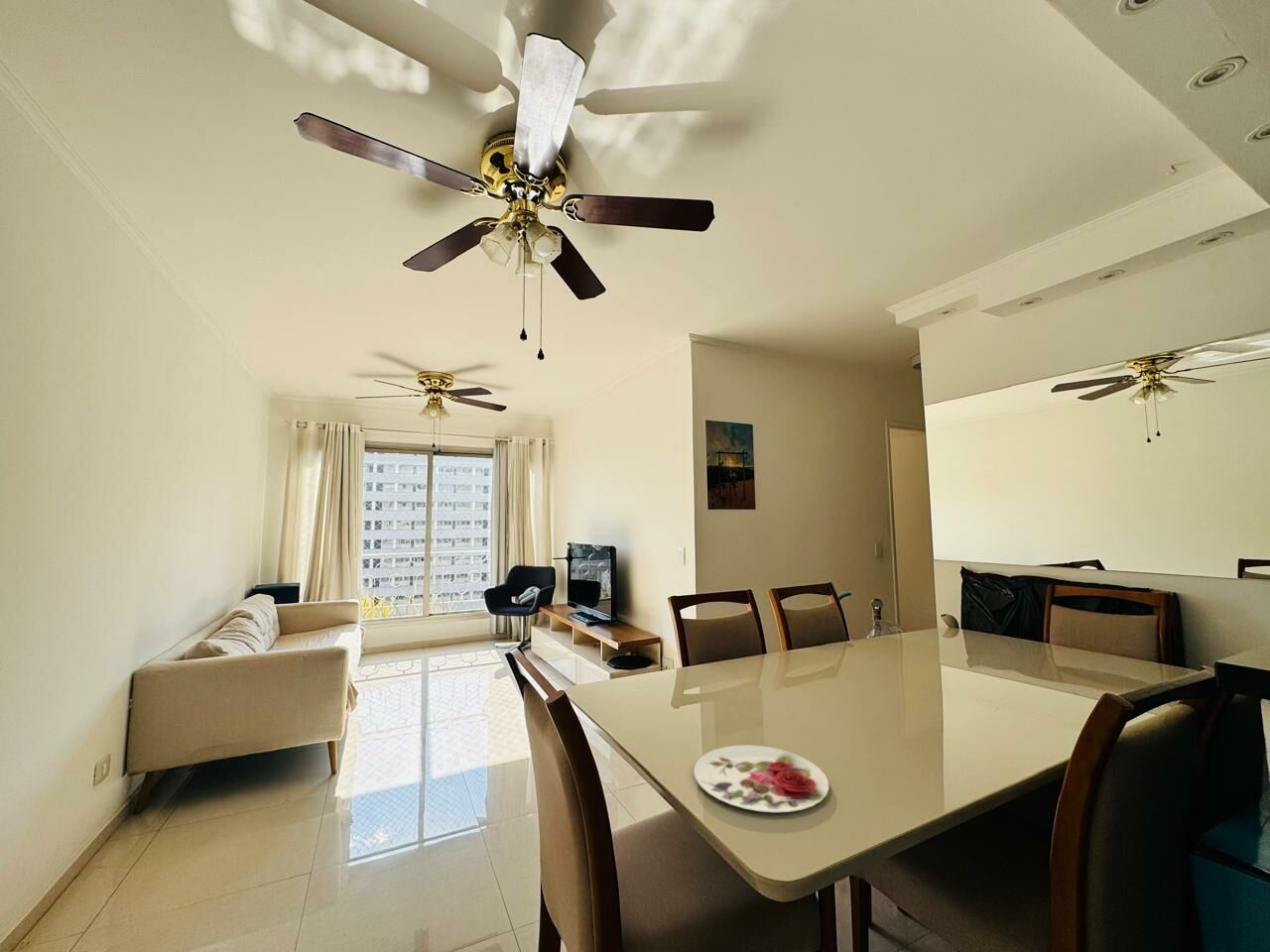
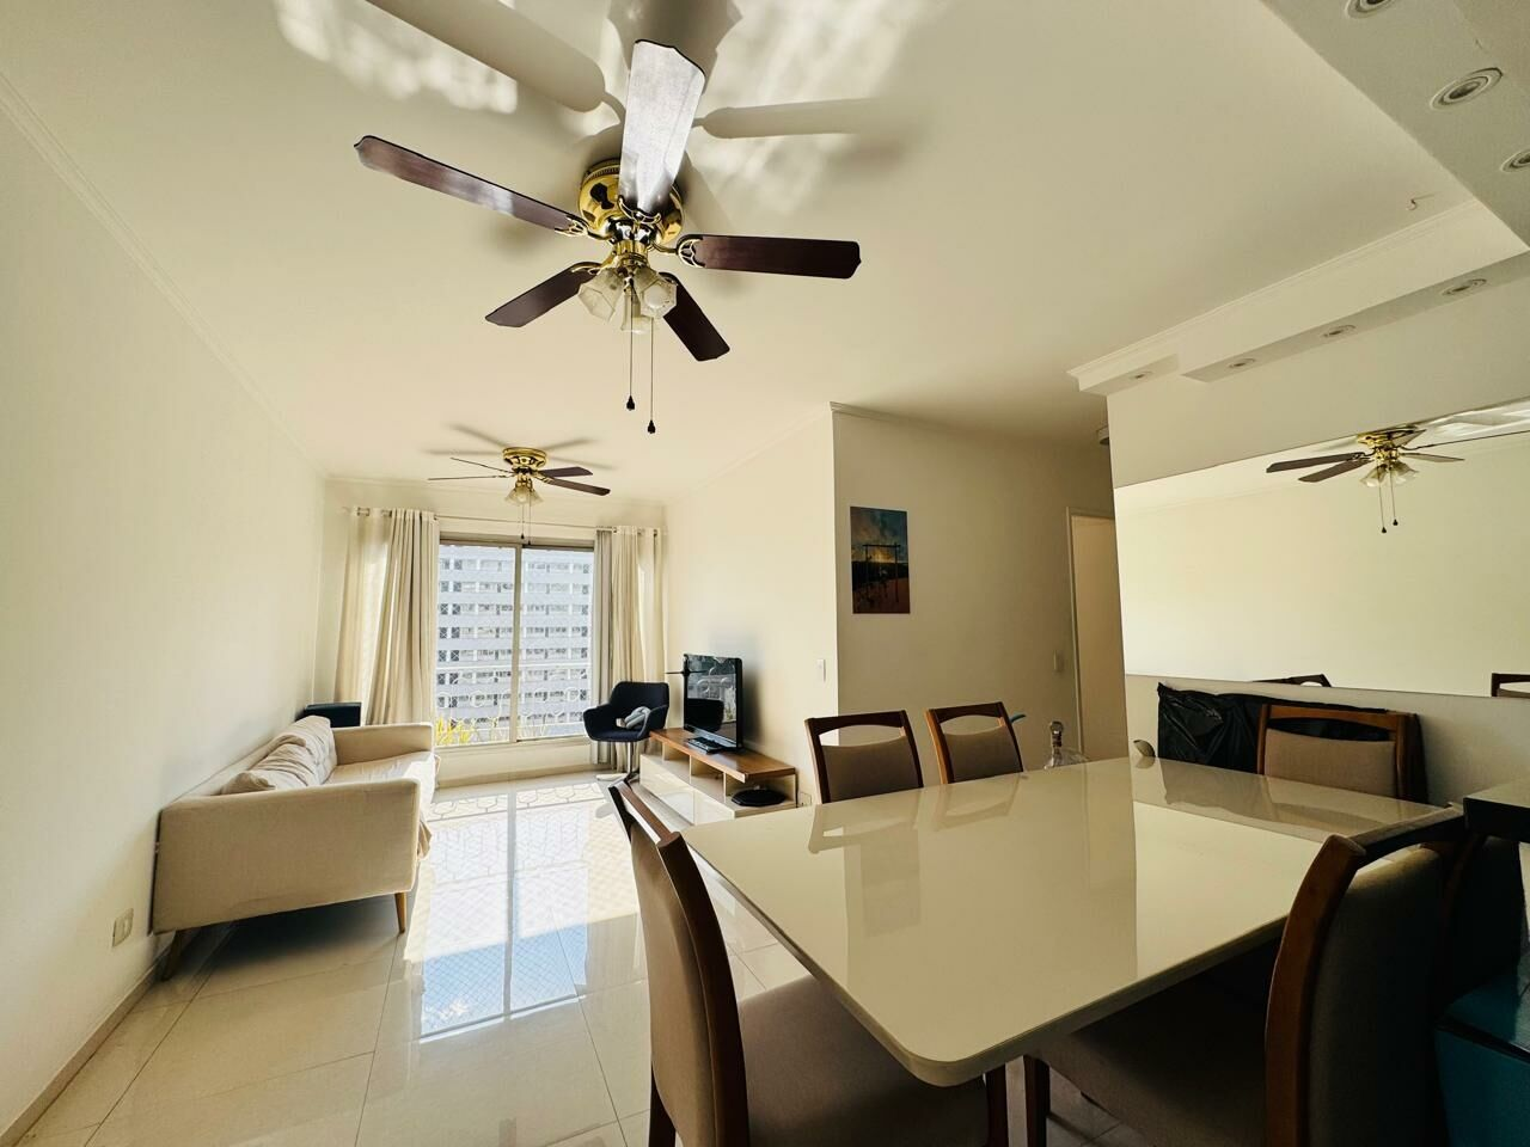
- plate (759, 773)
